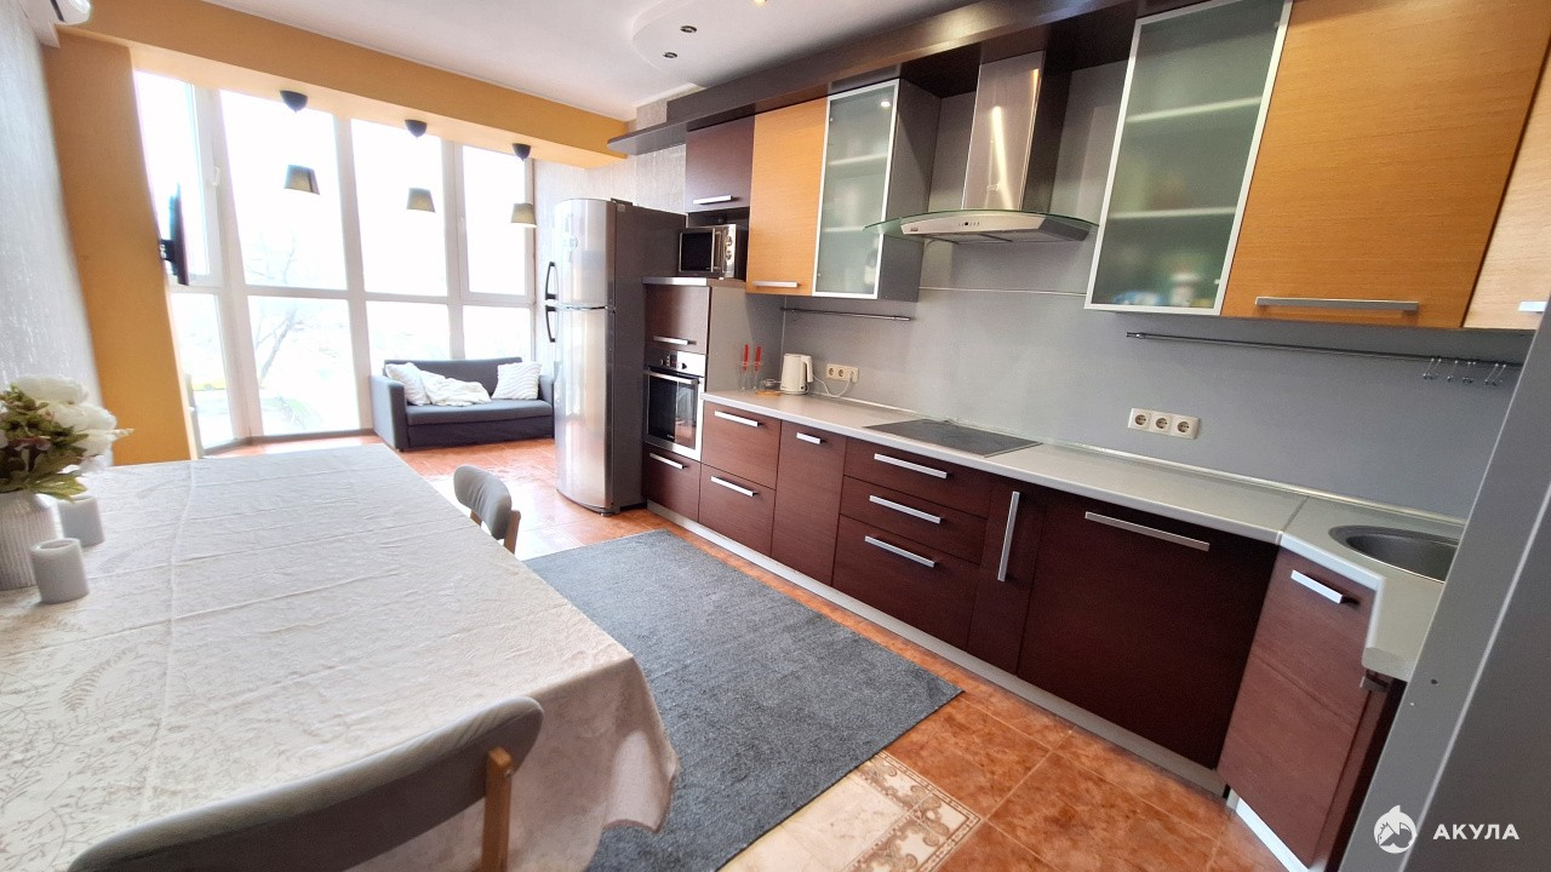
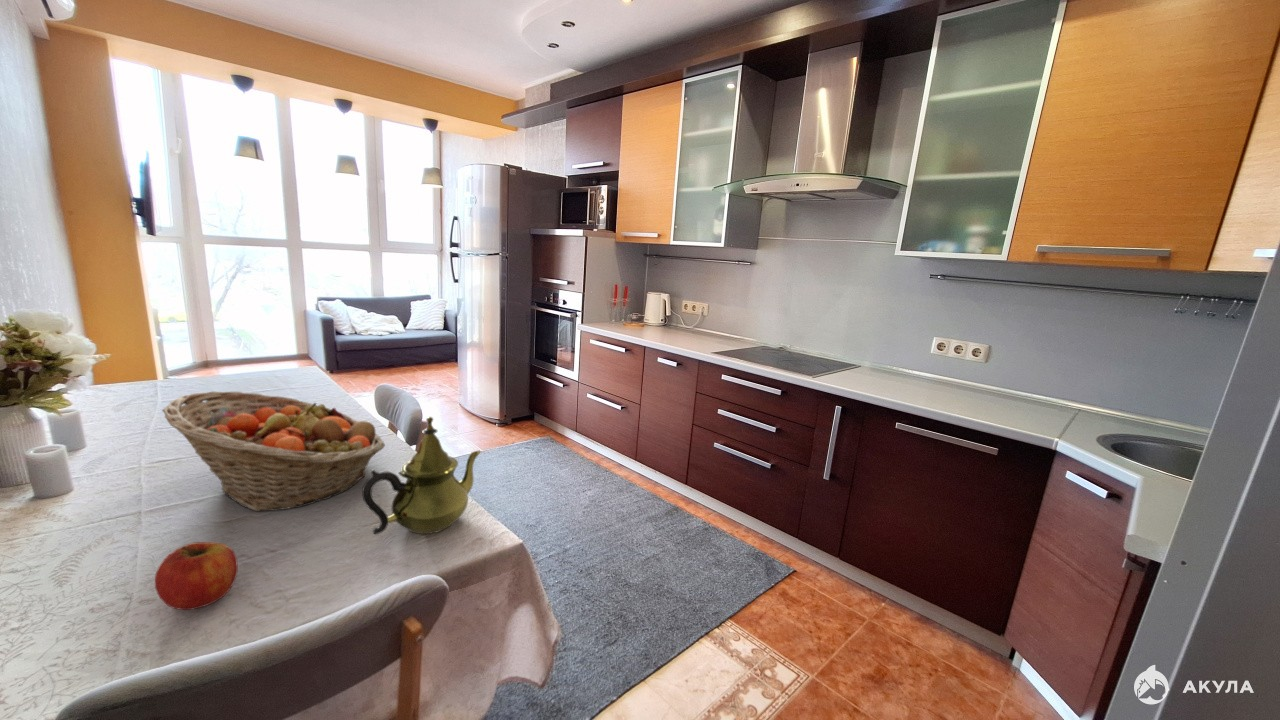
+ teapot (427, 471)
+ fruit basket (285, 438)
+ apple (198, 571)
